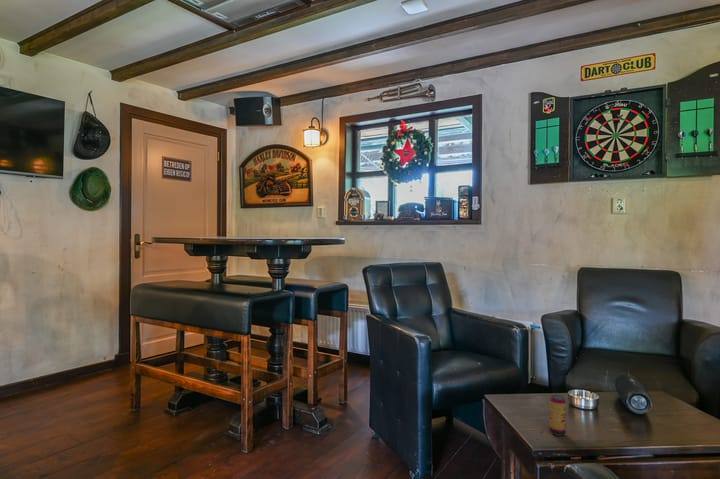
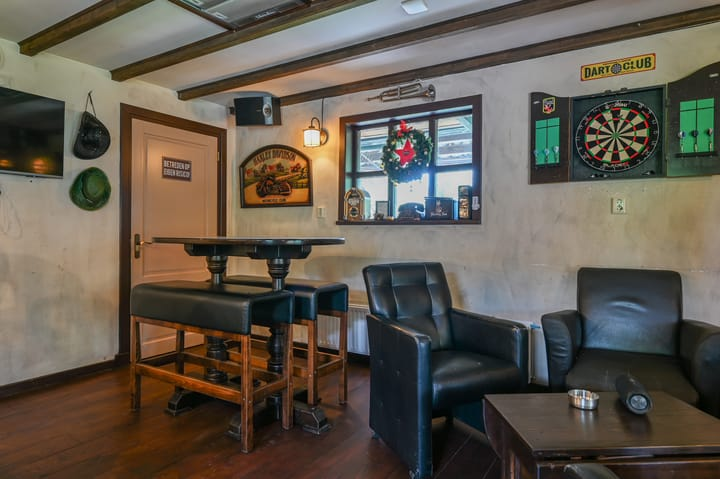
- beer can (557, 415)
